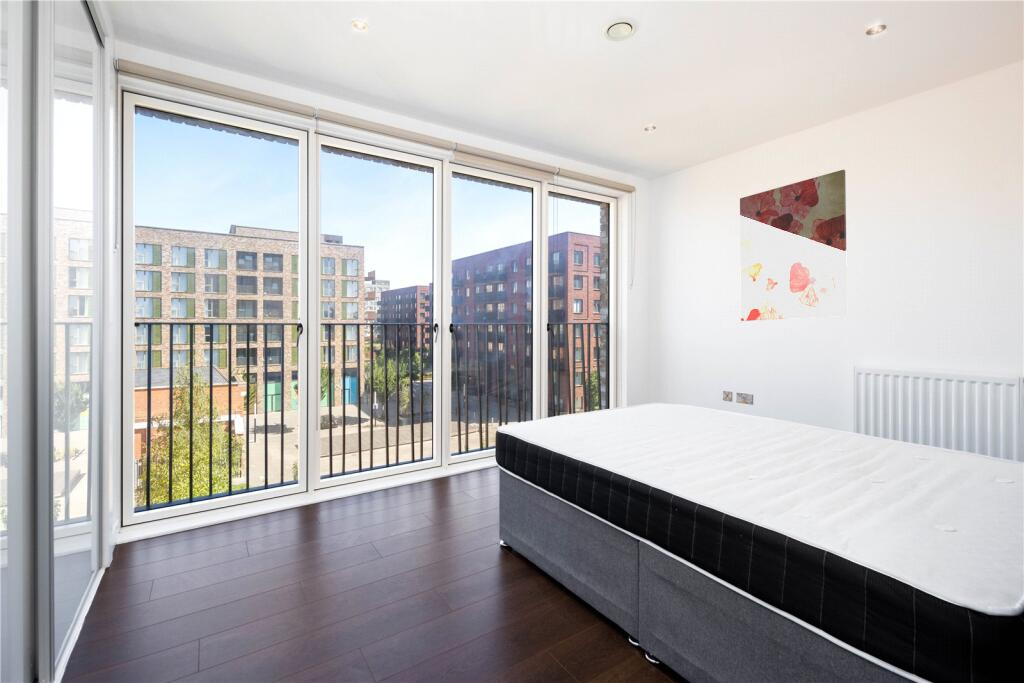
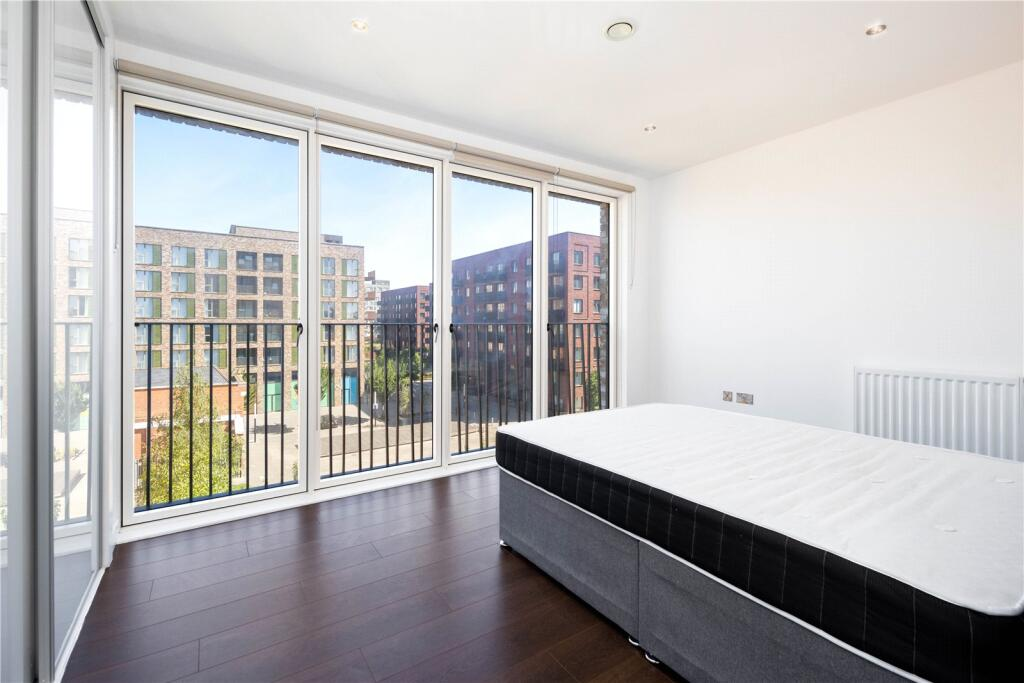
- wall art (788, 251)
